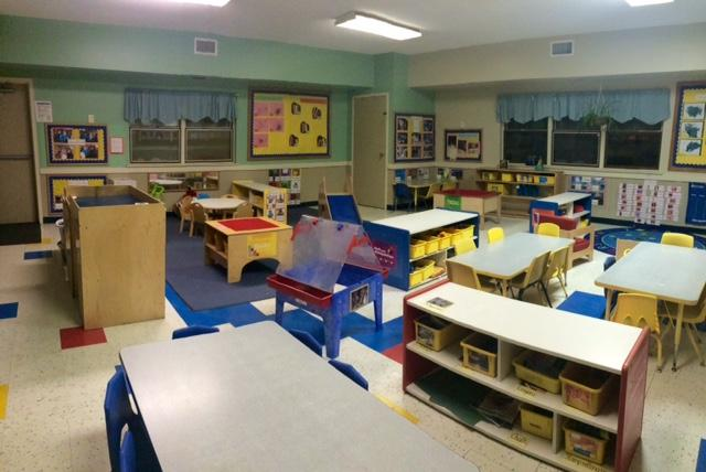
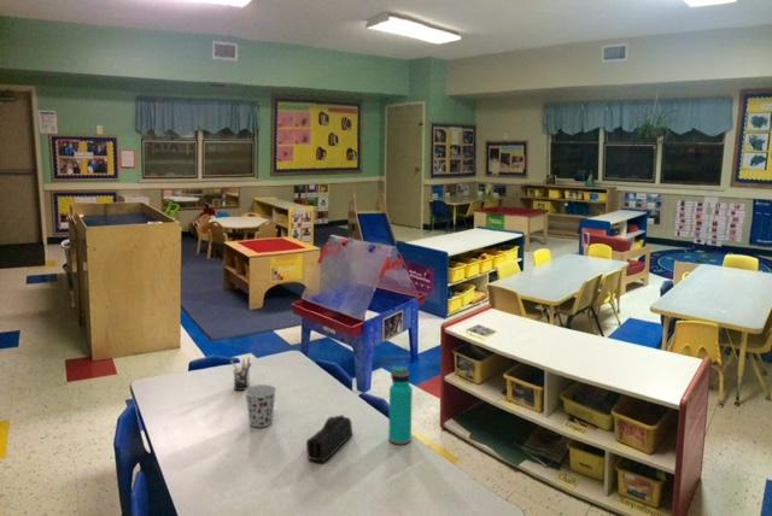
+ pen holder (242, 371)
+ pencil case (329, 430)
+ water bottle (400, 403)
+ cup (261, 406)
